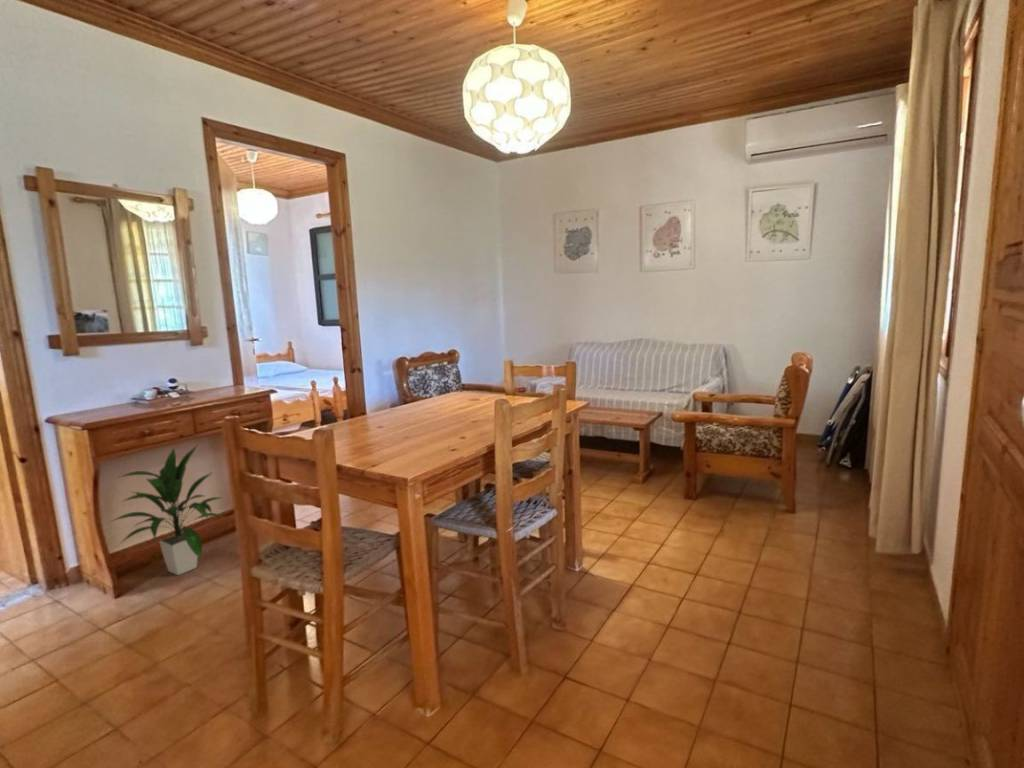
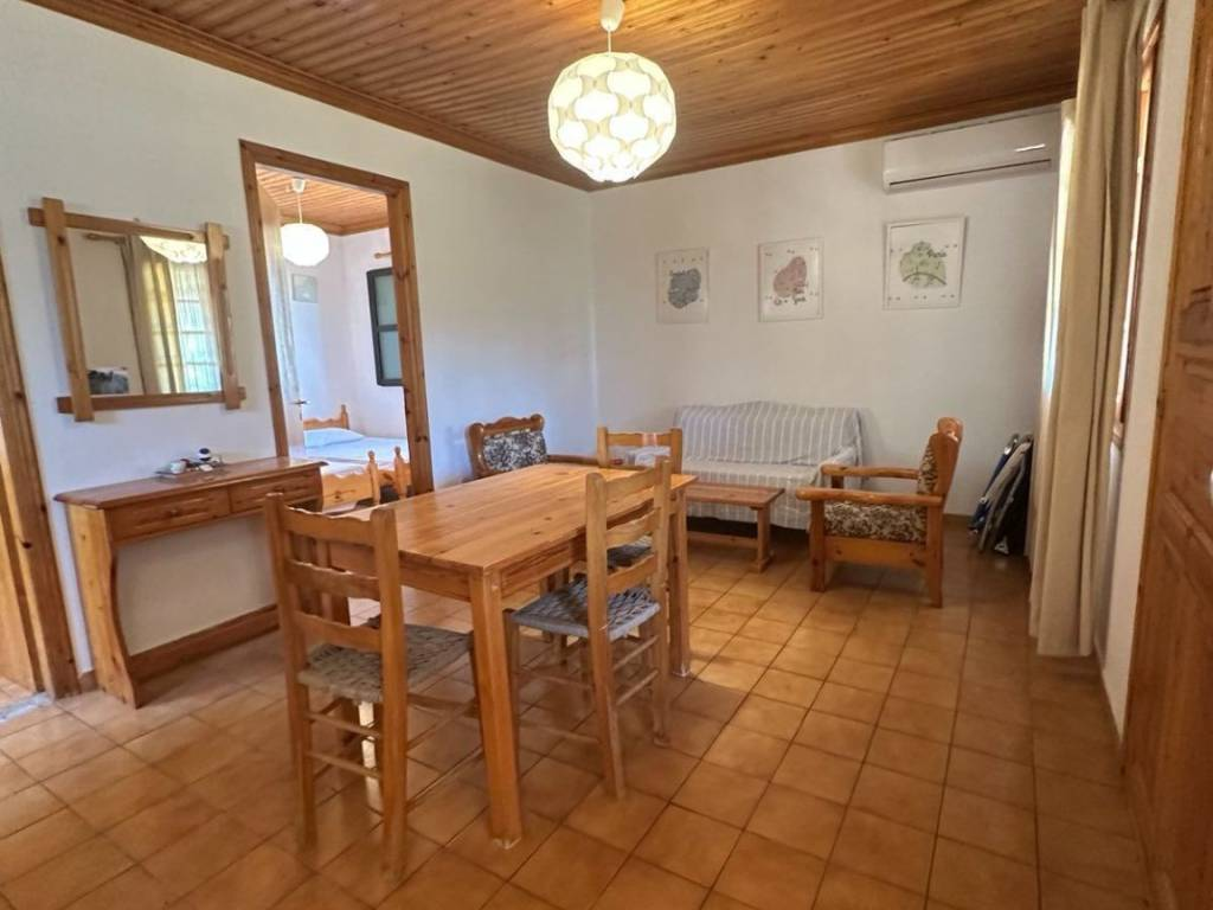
- indoor plant (174, 512)
